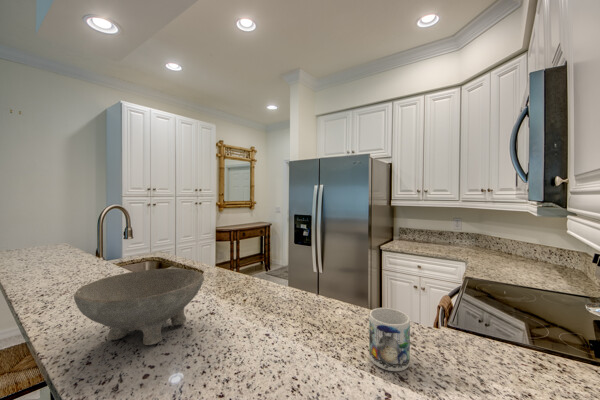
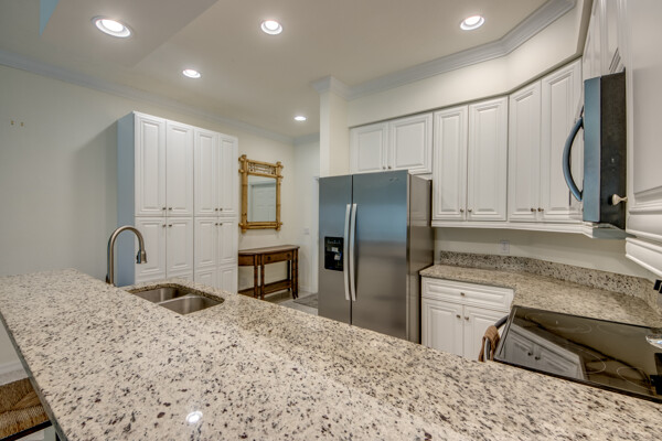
- bowl (146, 304)
- mug (389, 334)
